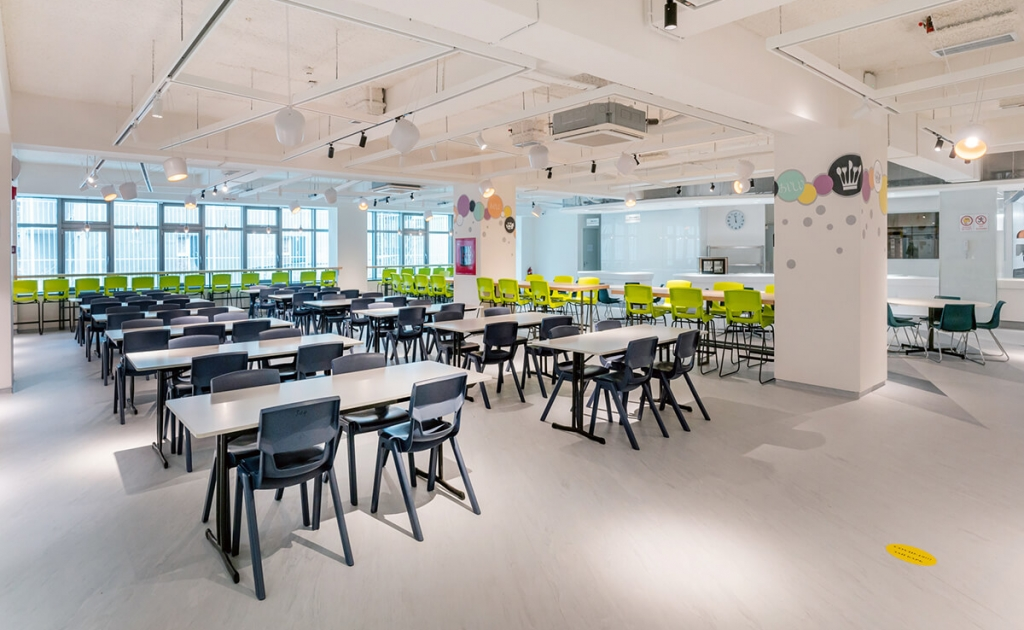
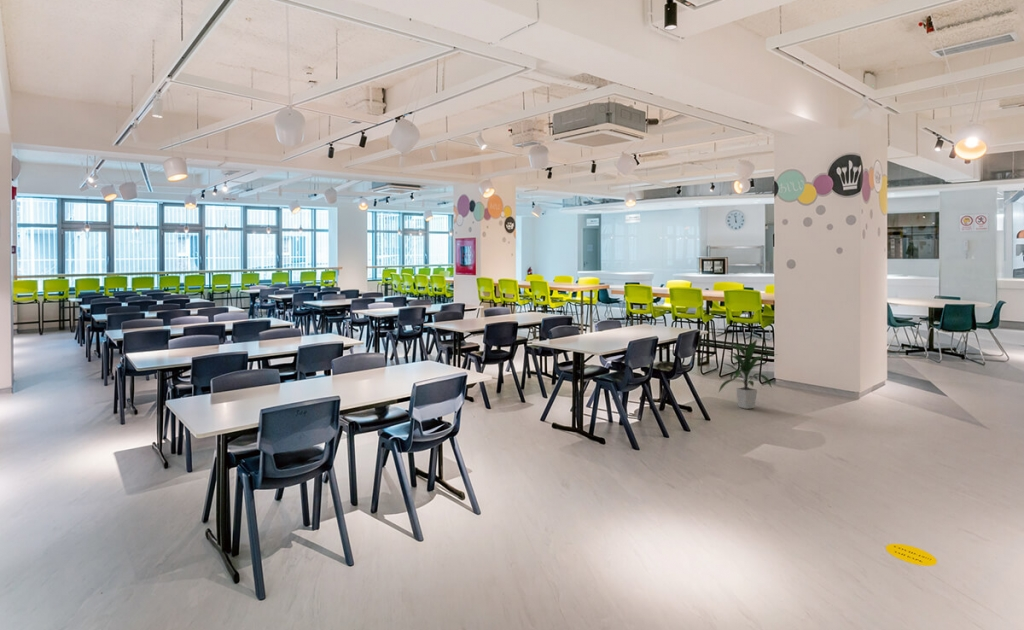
+ indoor plant (744, 372)
